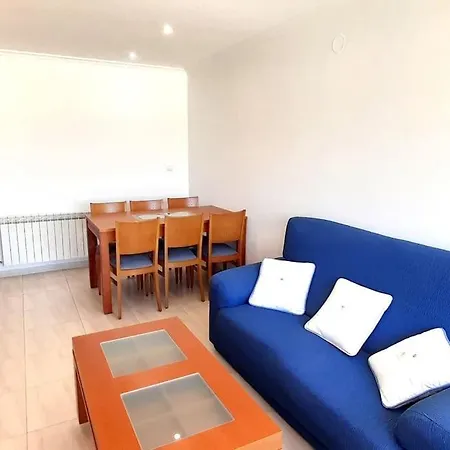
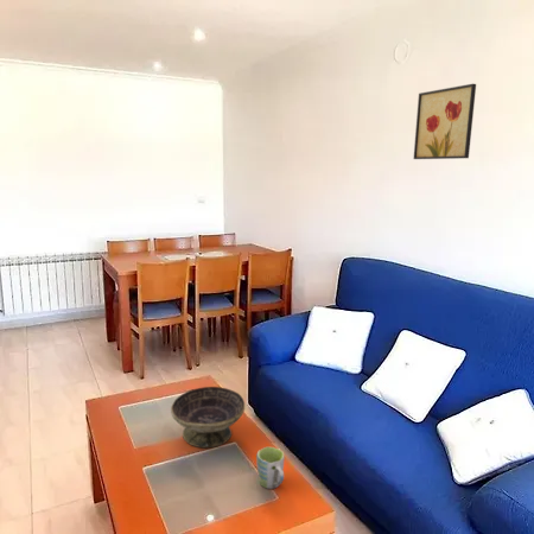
+ decorative bowl (208, 419)
+ wall art (443, 123)
+ mug (272, 470)
